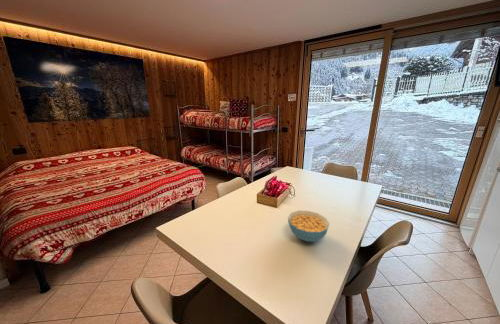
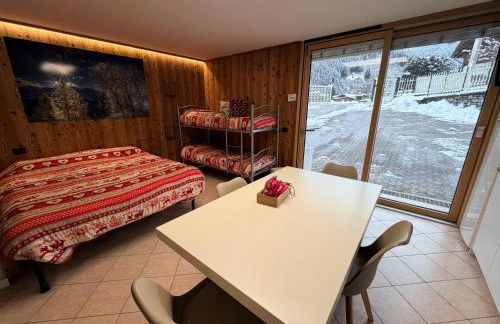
- cereal bowl (307, 228)
